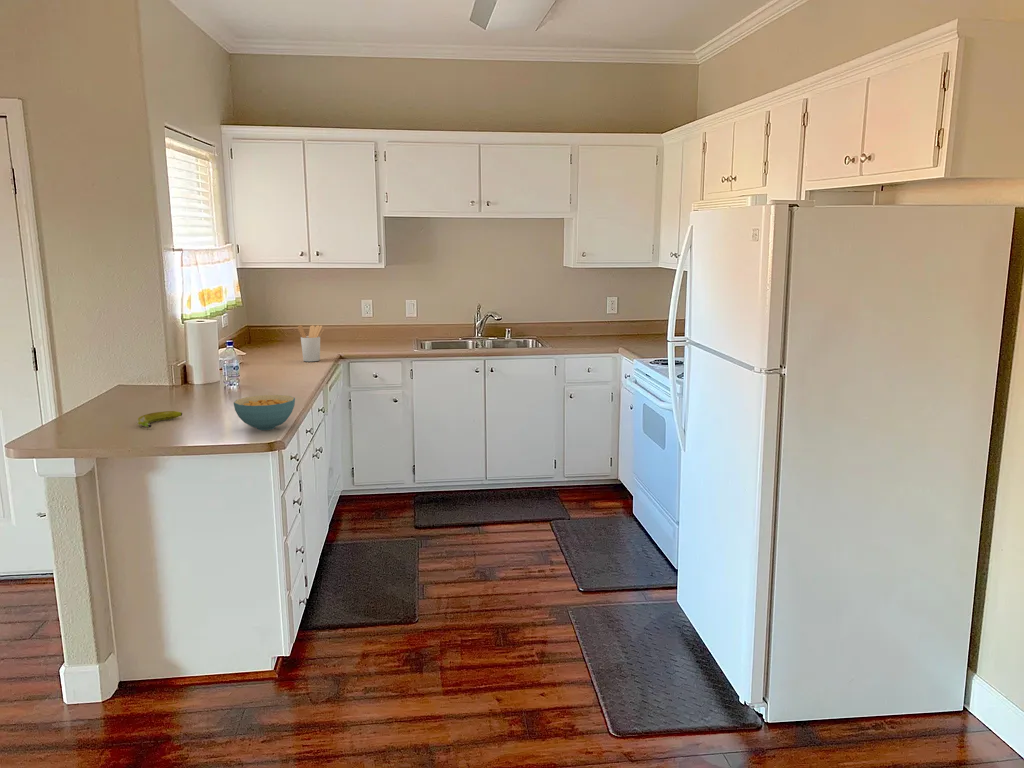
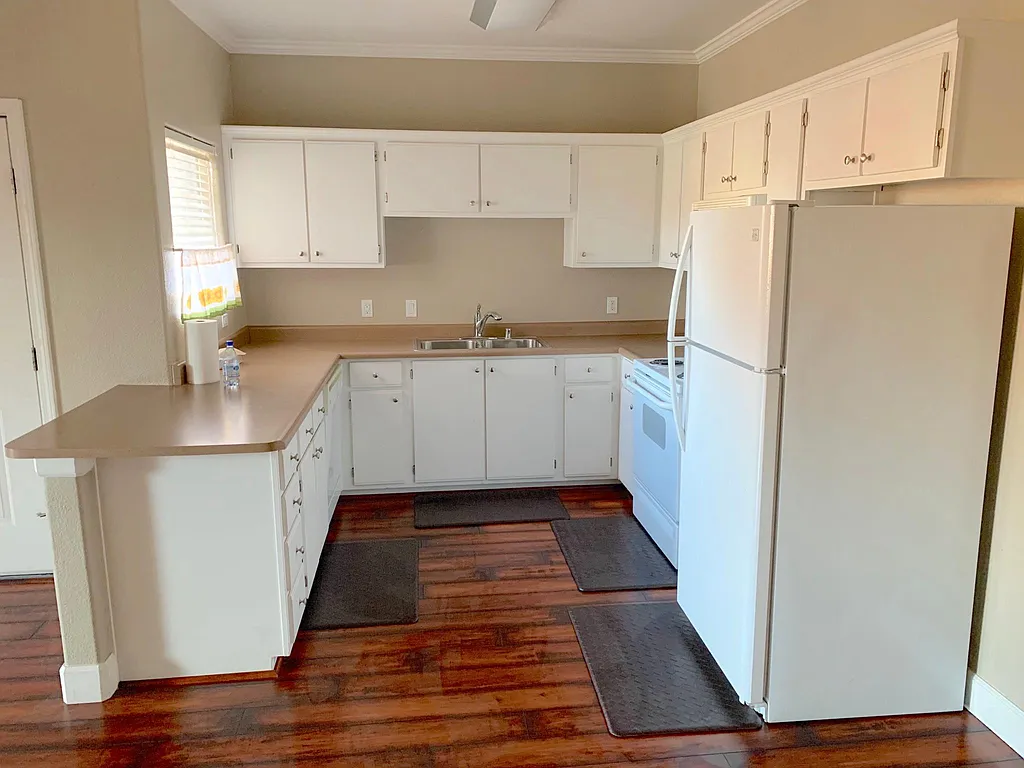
- banana (157, 418)
- cereal bowl (265, 414)
- utensil holder (312, 342)
